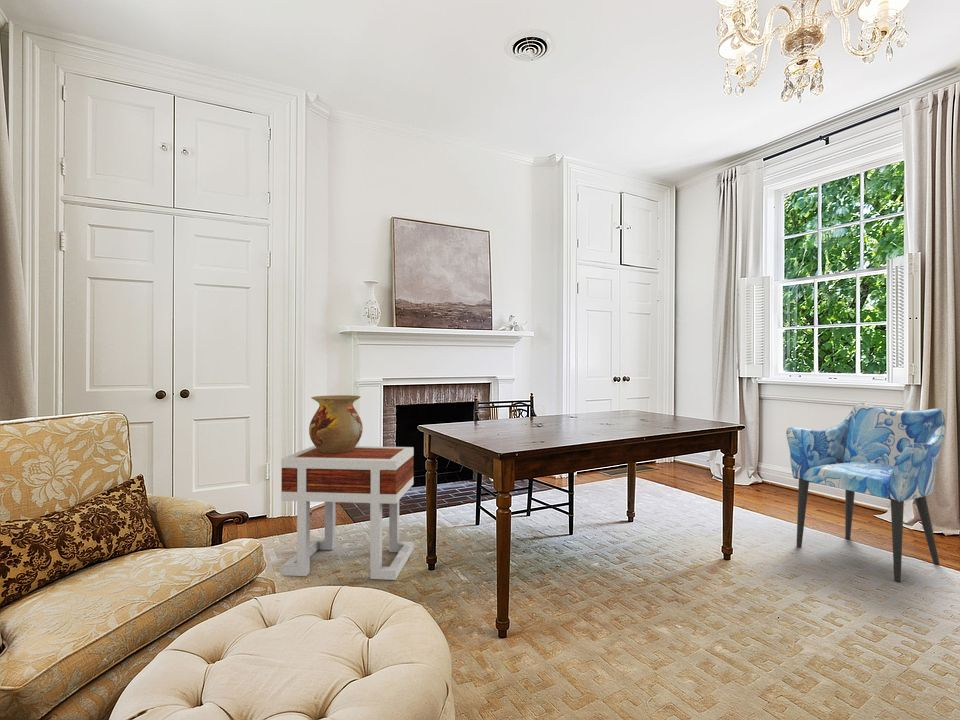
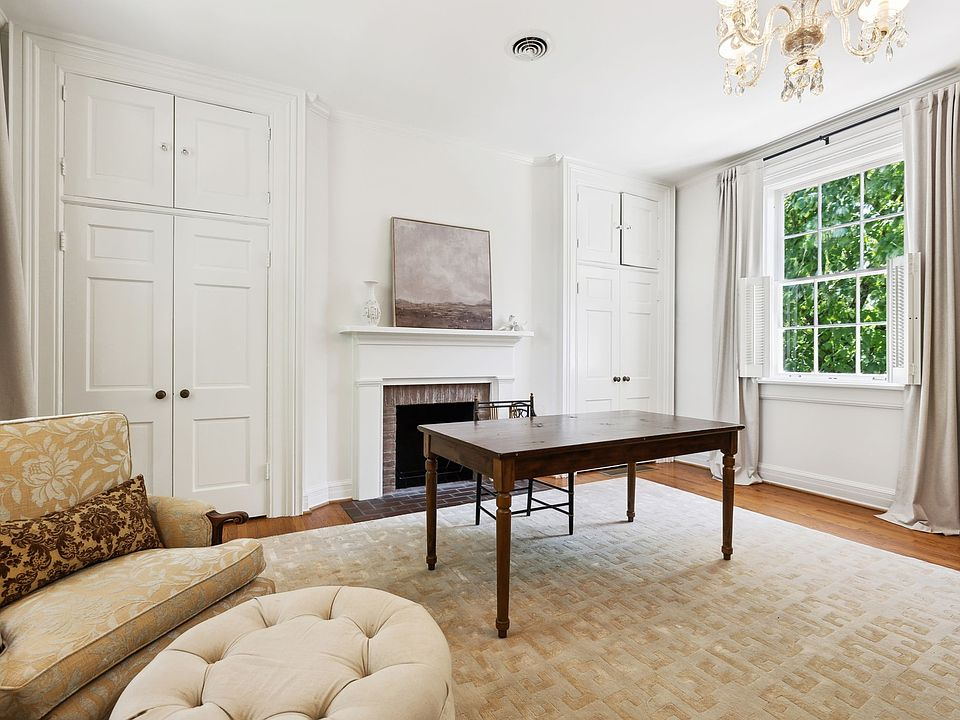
- vase (336, 423)
- side table (352, 502)
- armchair (872, 480)
